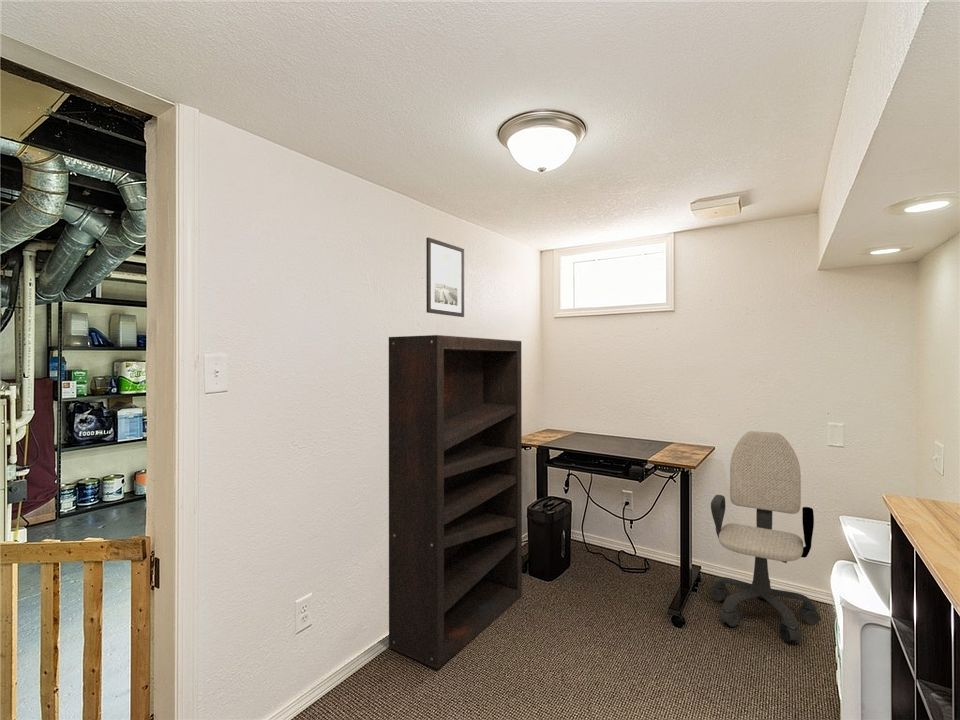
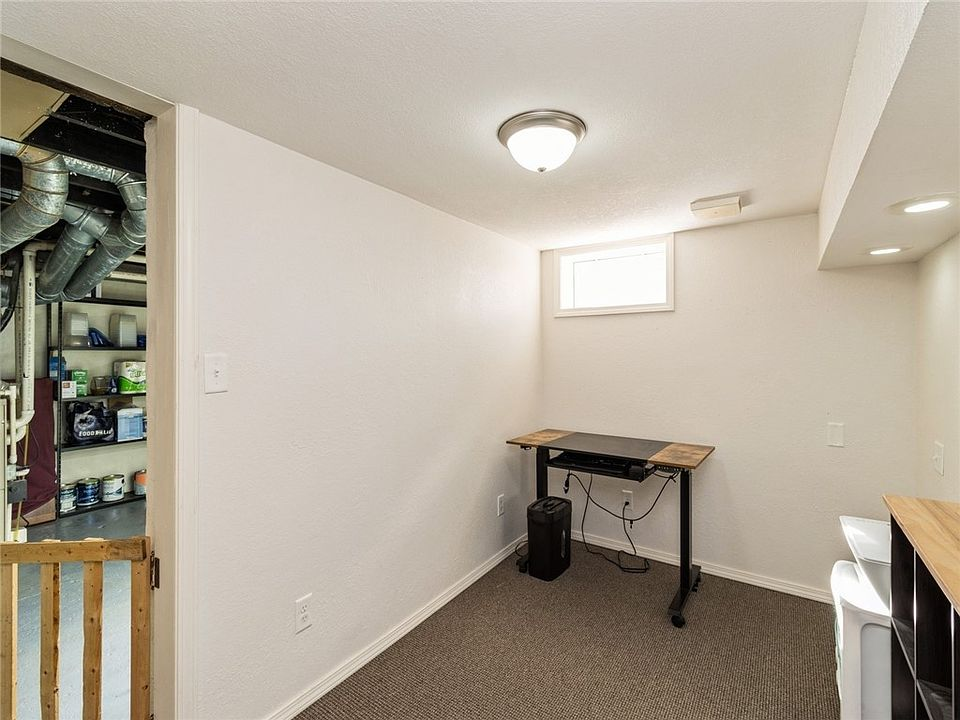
- bookshelf (461, 479)
- wall art (446, 279)
- office chair (761, 524)
